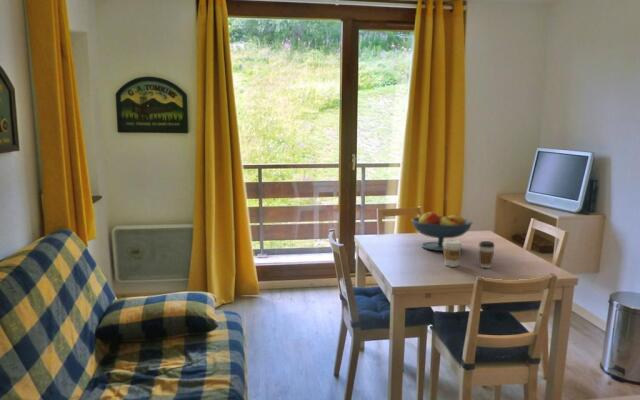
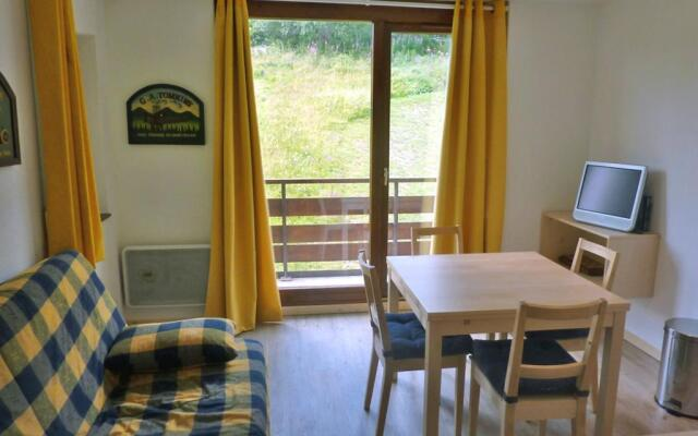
- coffee cup (452, 252)
- fruit bowl (441, 229)
- coffee cup (486, 254)
